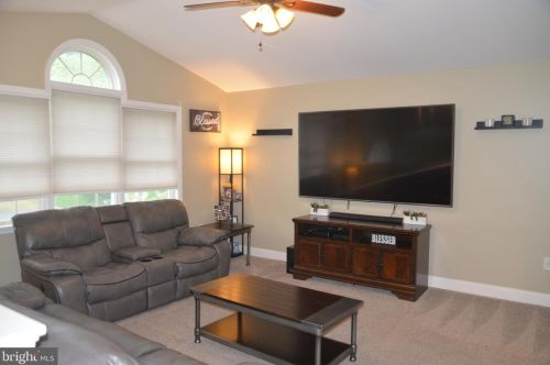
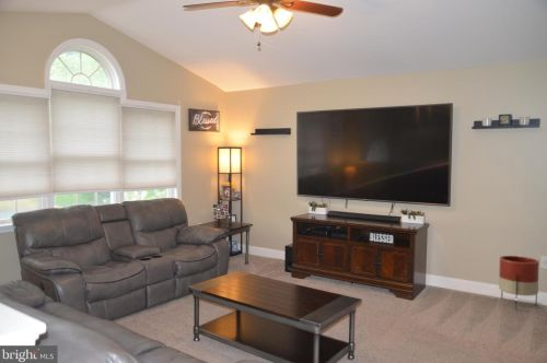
+ planter (517, 282)
